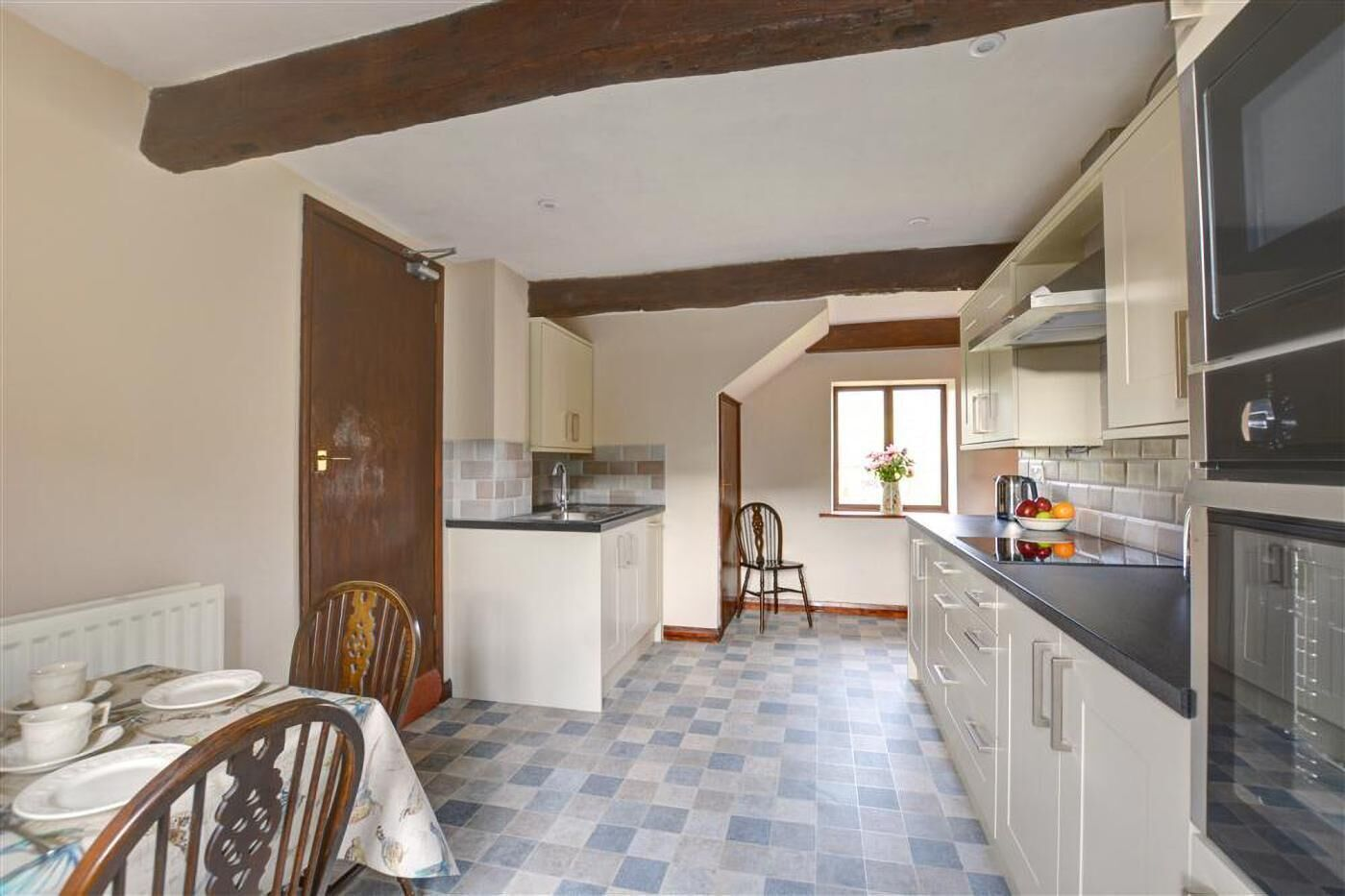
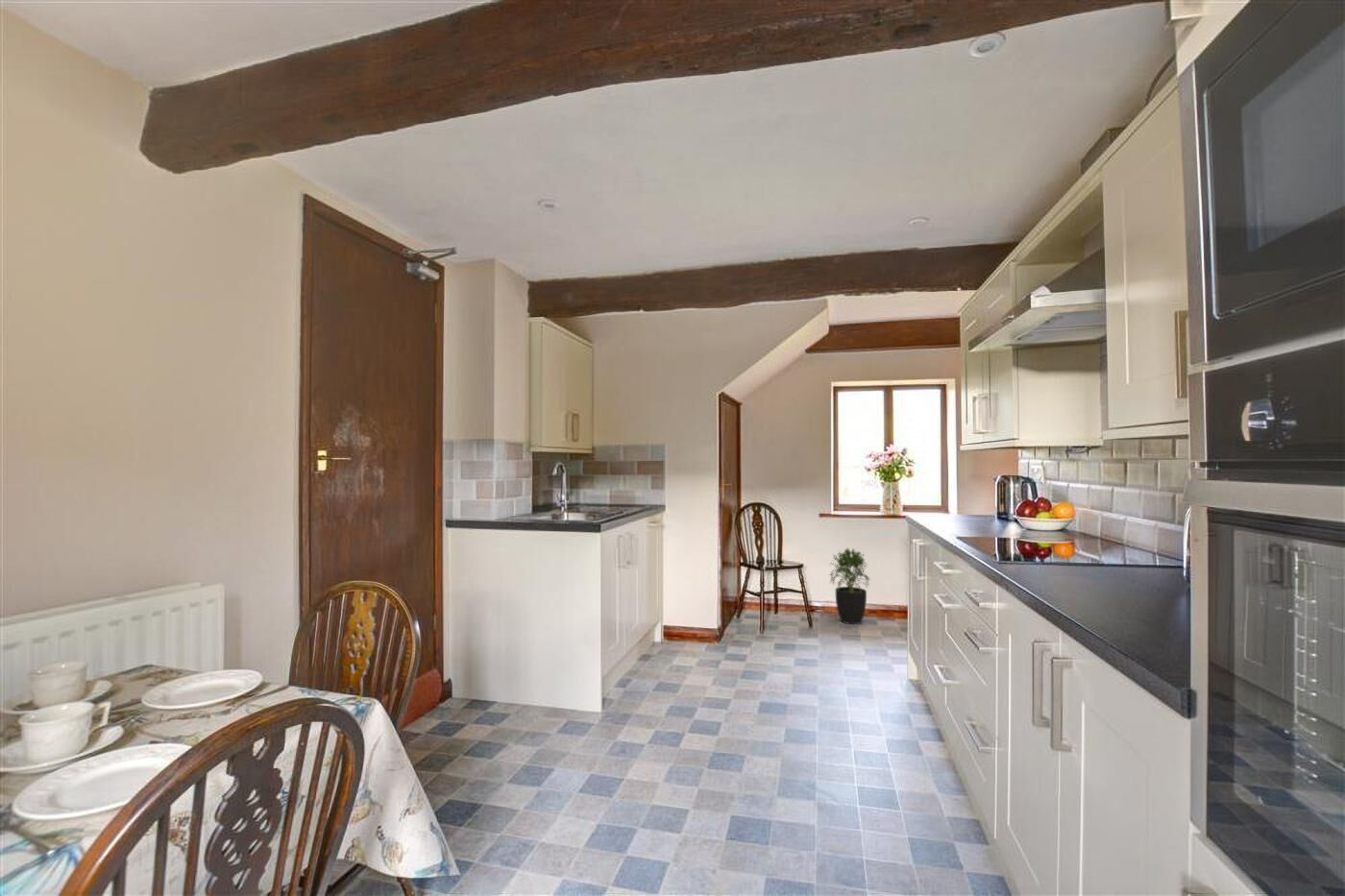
+ potted plant (847, 583)
